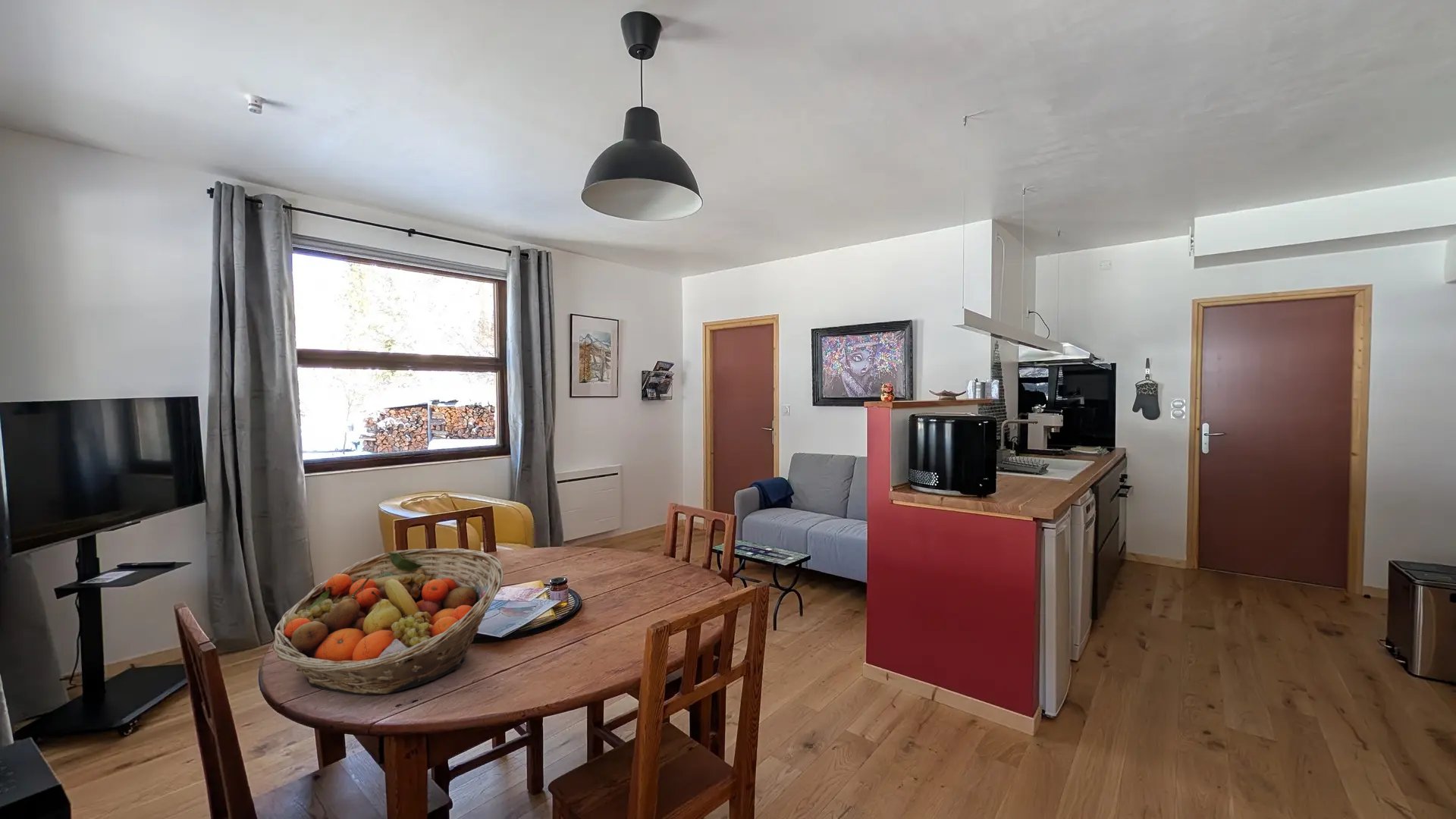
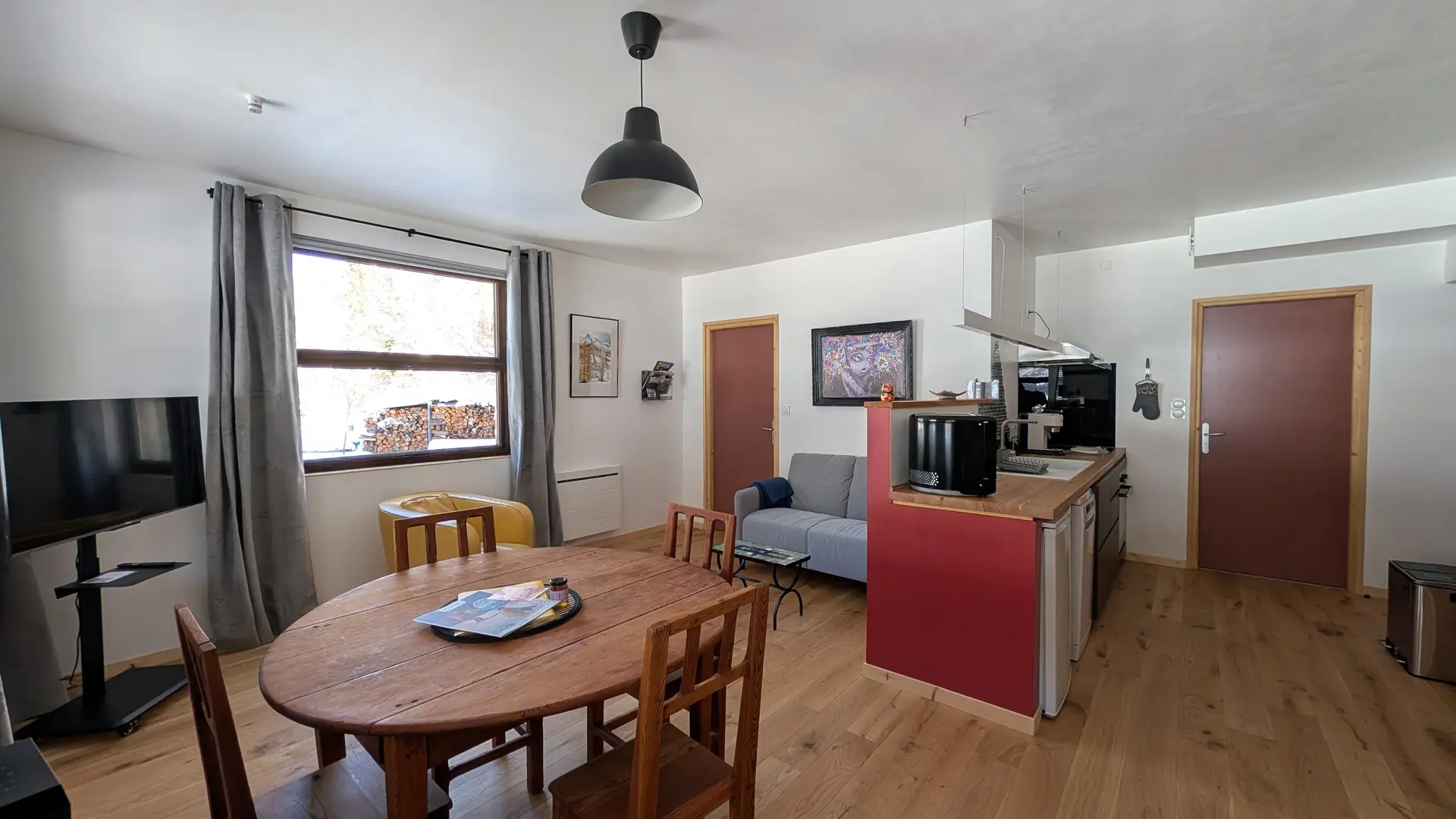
- fruit basket (396, 614)
